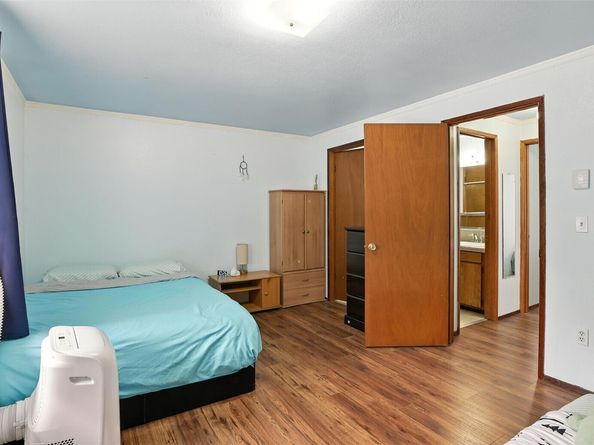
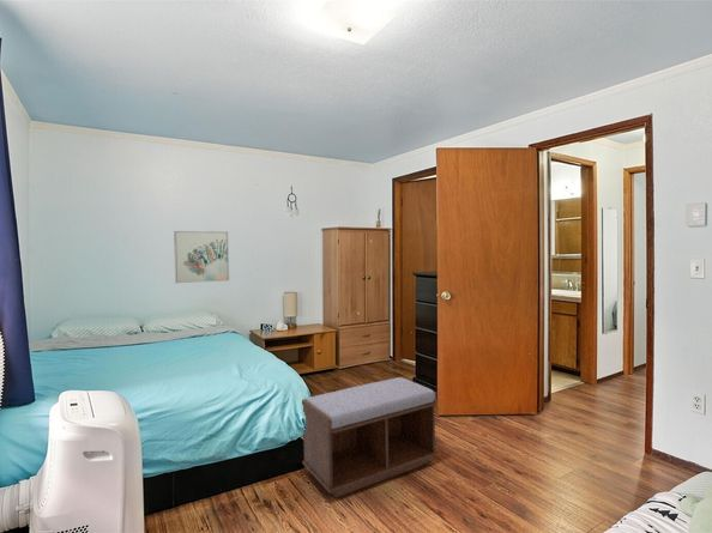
+ bench (370, 429)
+ wall art (201, 256)
